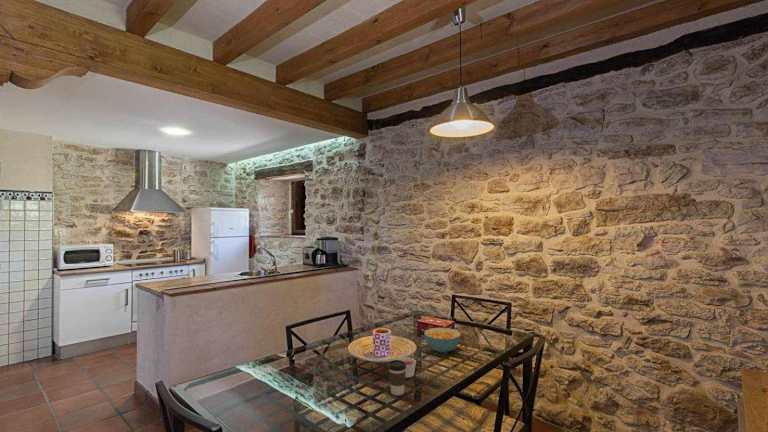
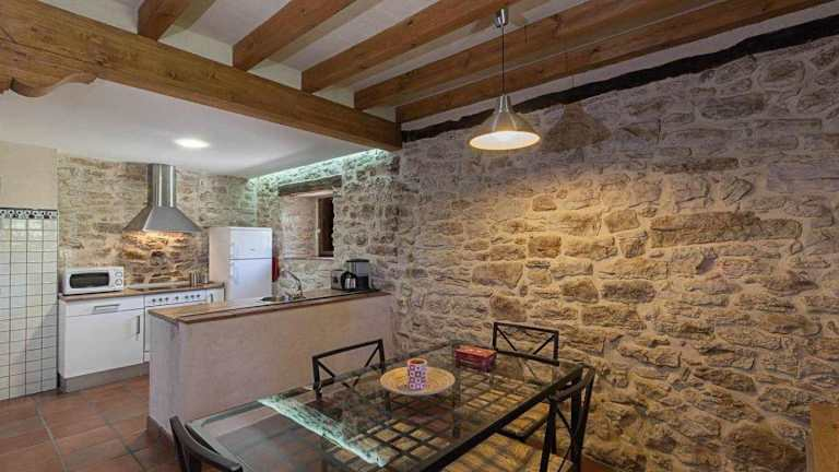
- coffee cup (397, 377)
- candle (406, 367)
- cereal bowl (442, 342)
